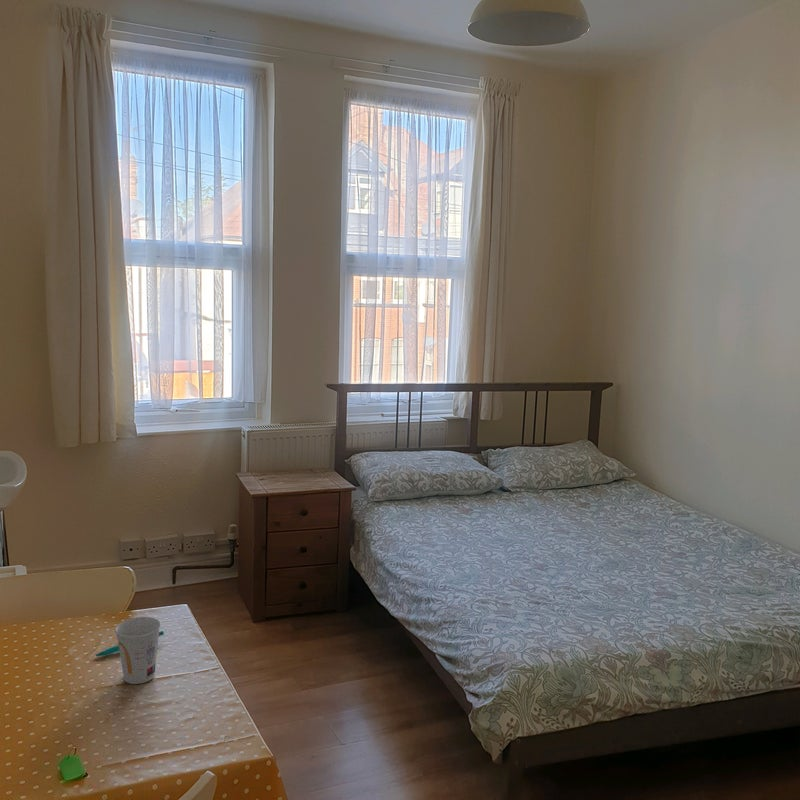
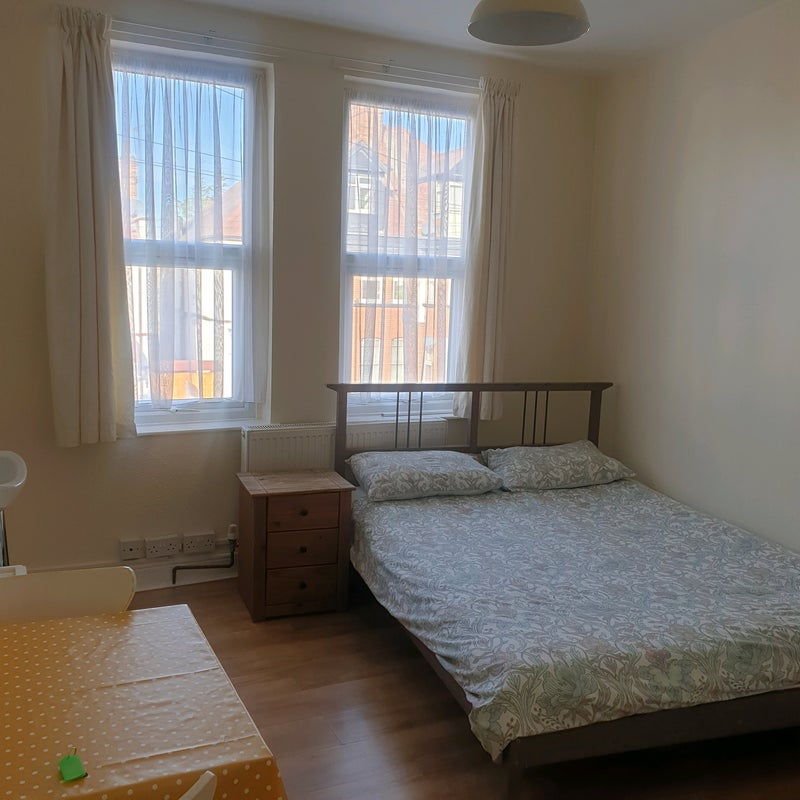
- cup (138, 651)
- pen (118, 645)
